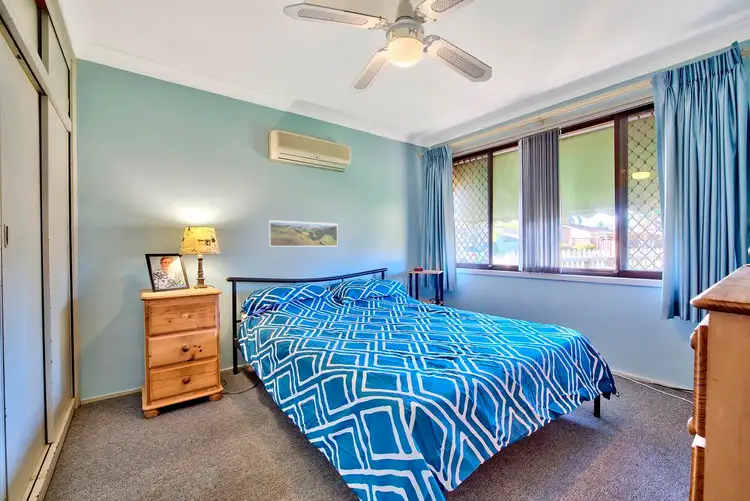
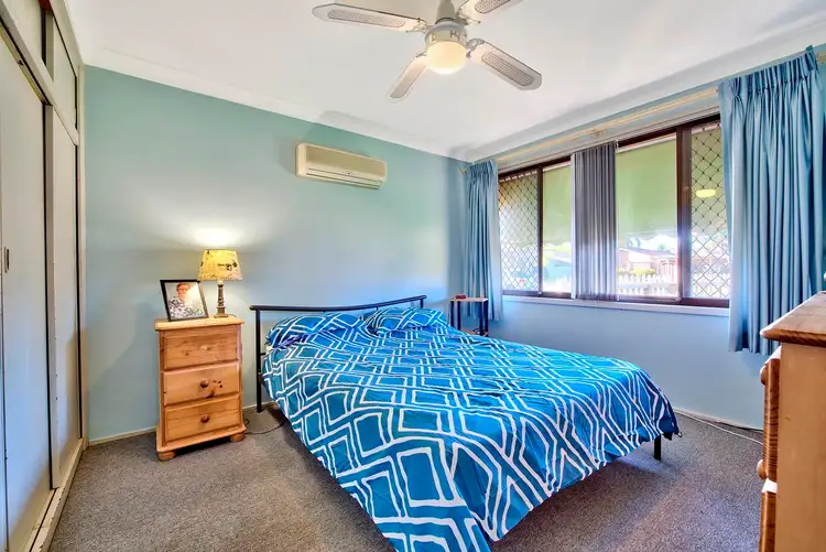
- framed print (305, 234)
